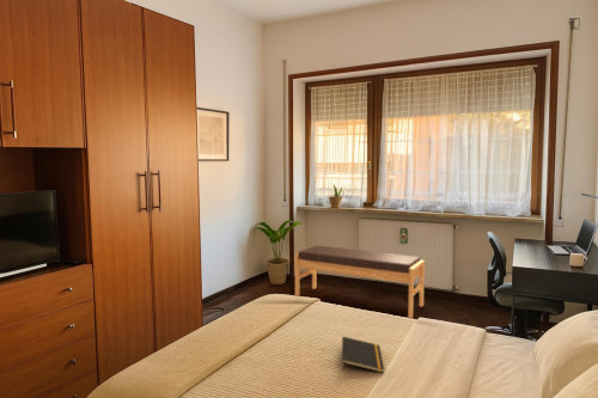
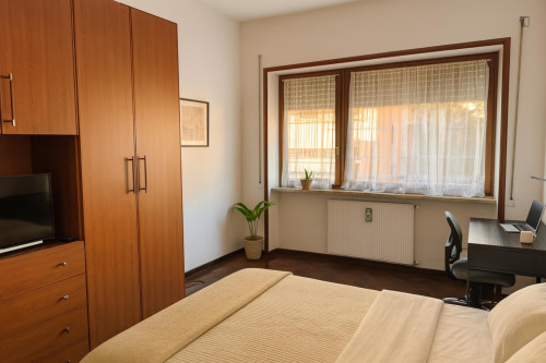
- notepad (361, 353)
- bench (356, 275)
